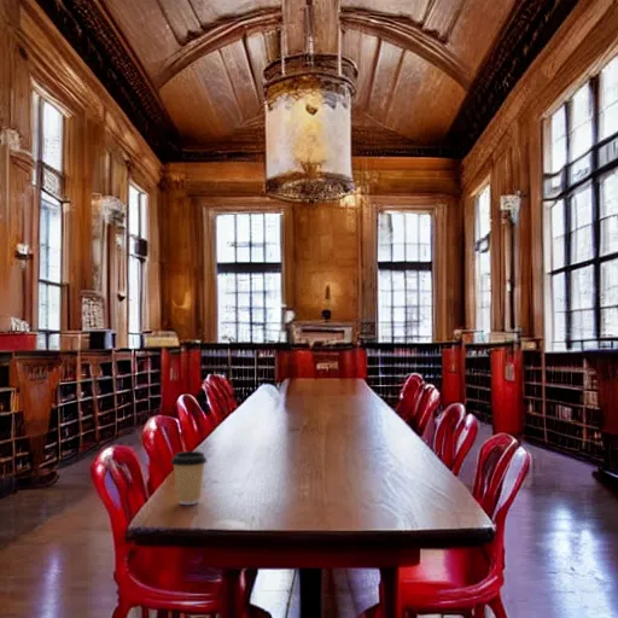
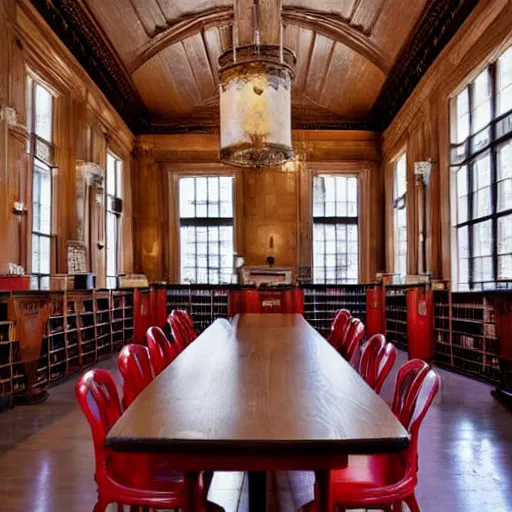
- coffee cup (188, 478)
